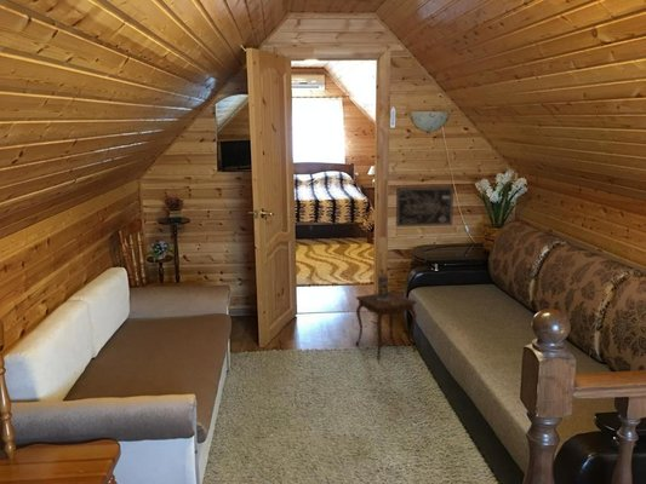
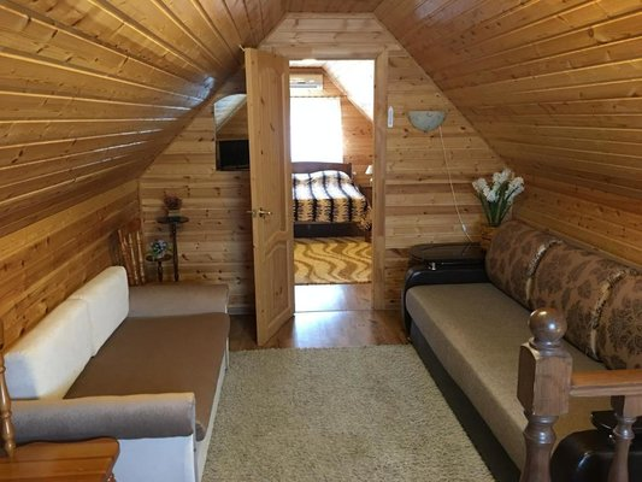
- side table (385, 310)
- wall art (424, 206)
